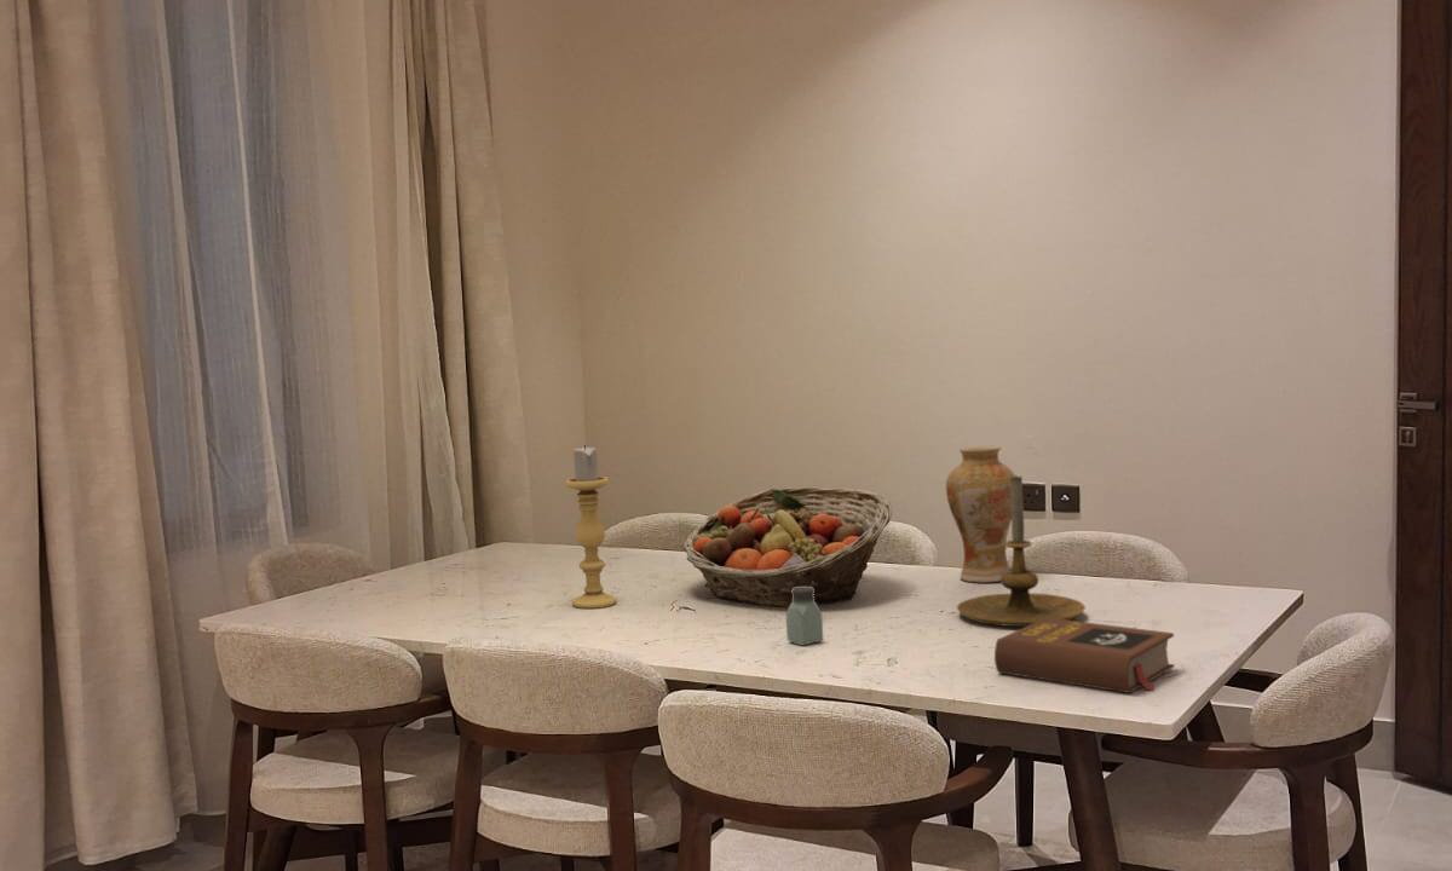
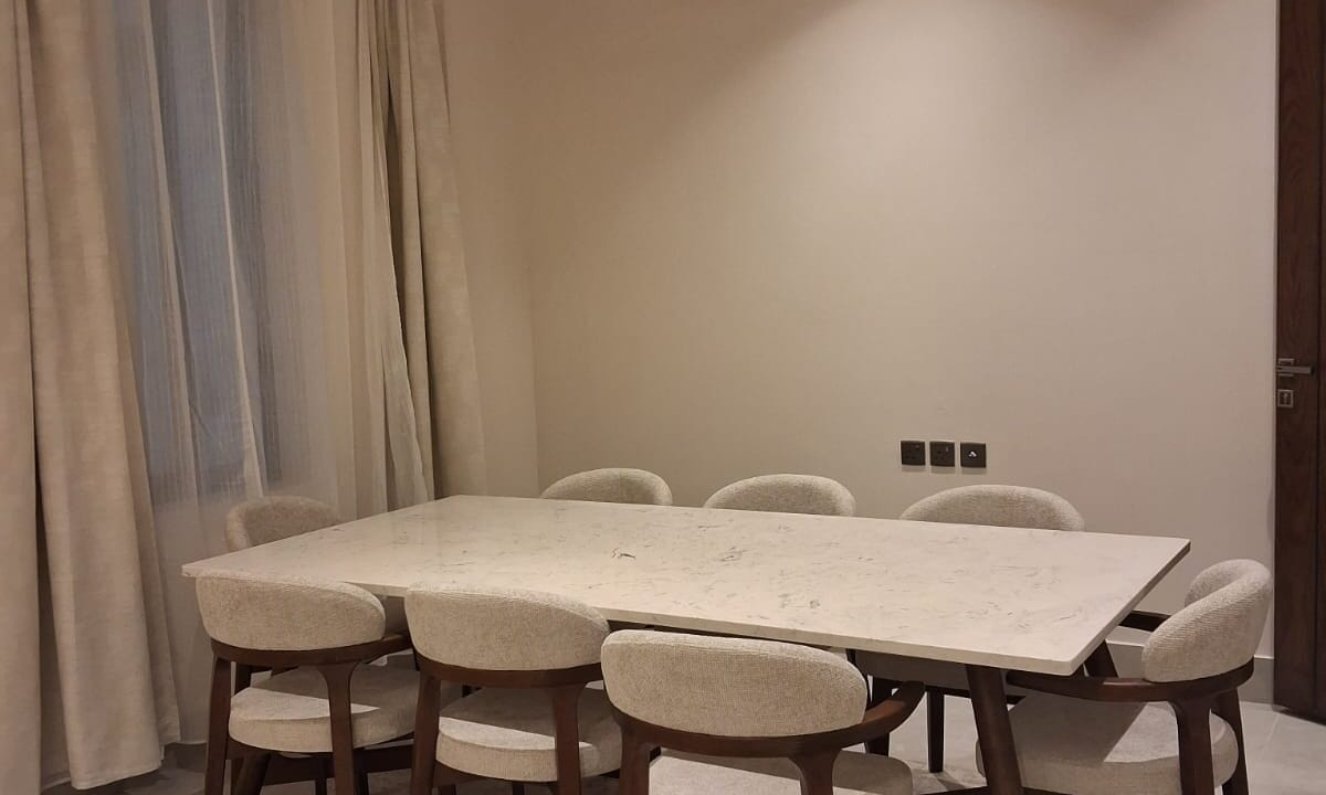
- candle holder (589, 524)
- vase (981, 513)
- book (1090, 654)
- candle holder (1018, 544)
- fruit basket (786, 544)
- saltshaker (803, 615)
